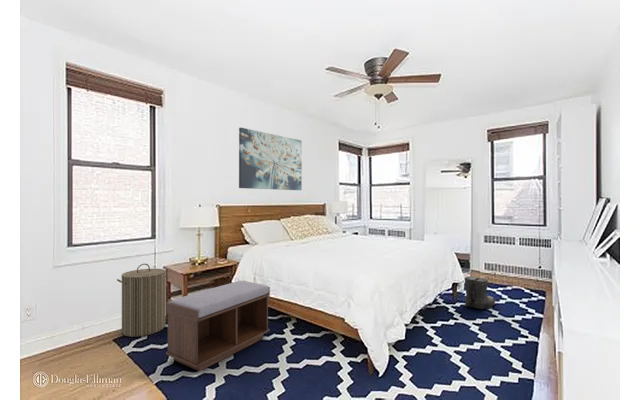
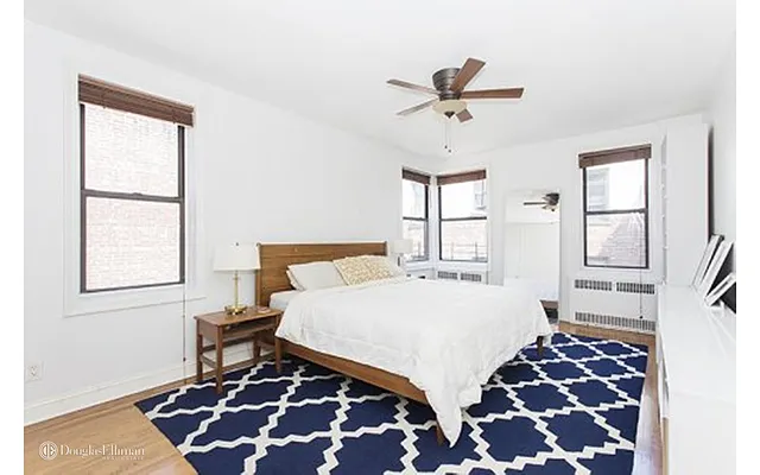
- bench (222, 319)
- laundry hamper (144, 296)
- wall art (273, 162)
- boots (479, 290)
